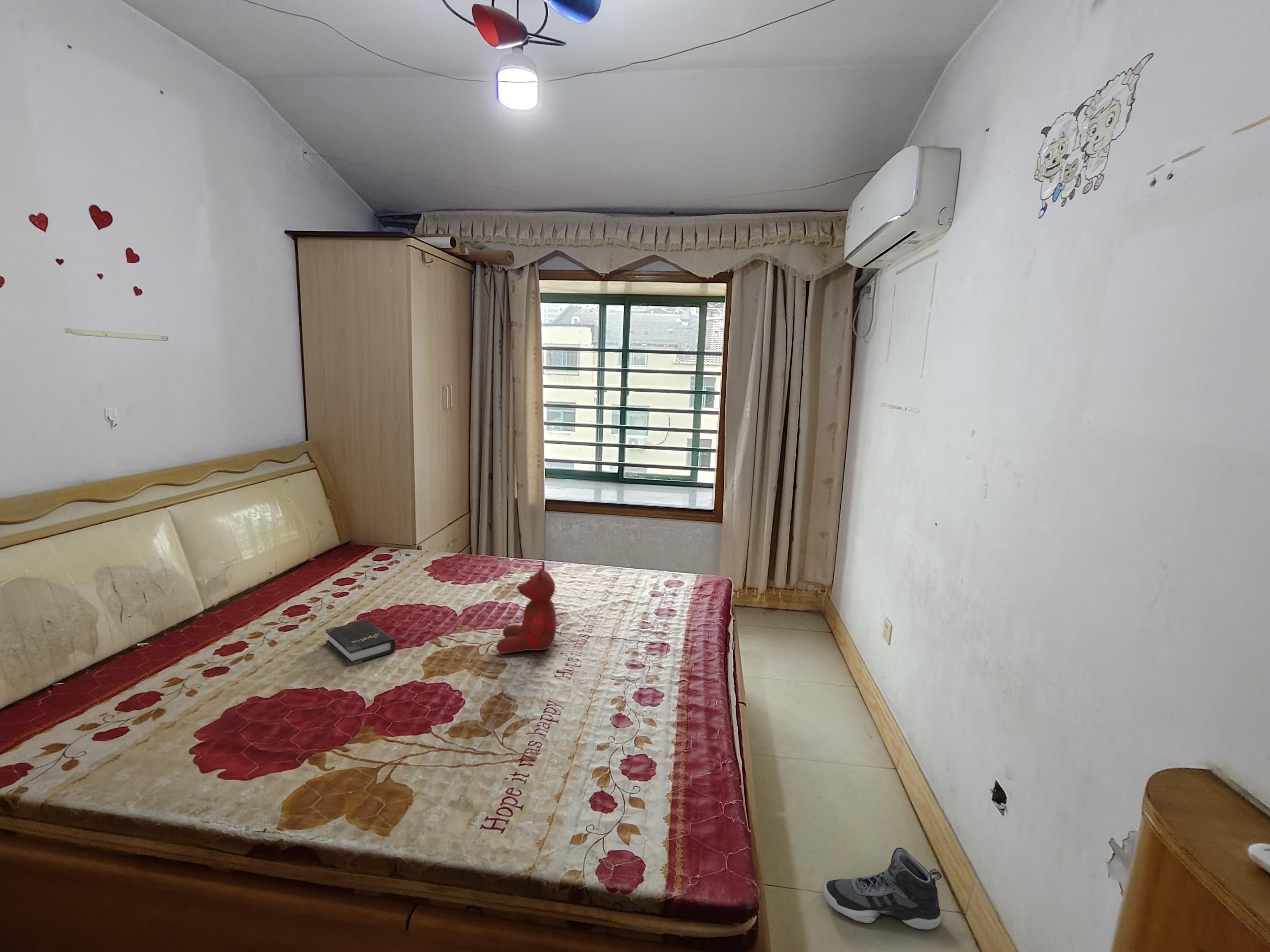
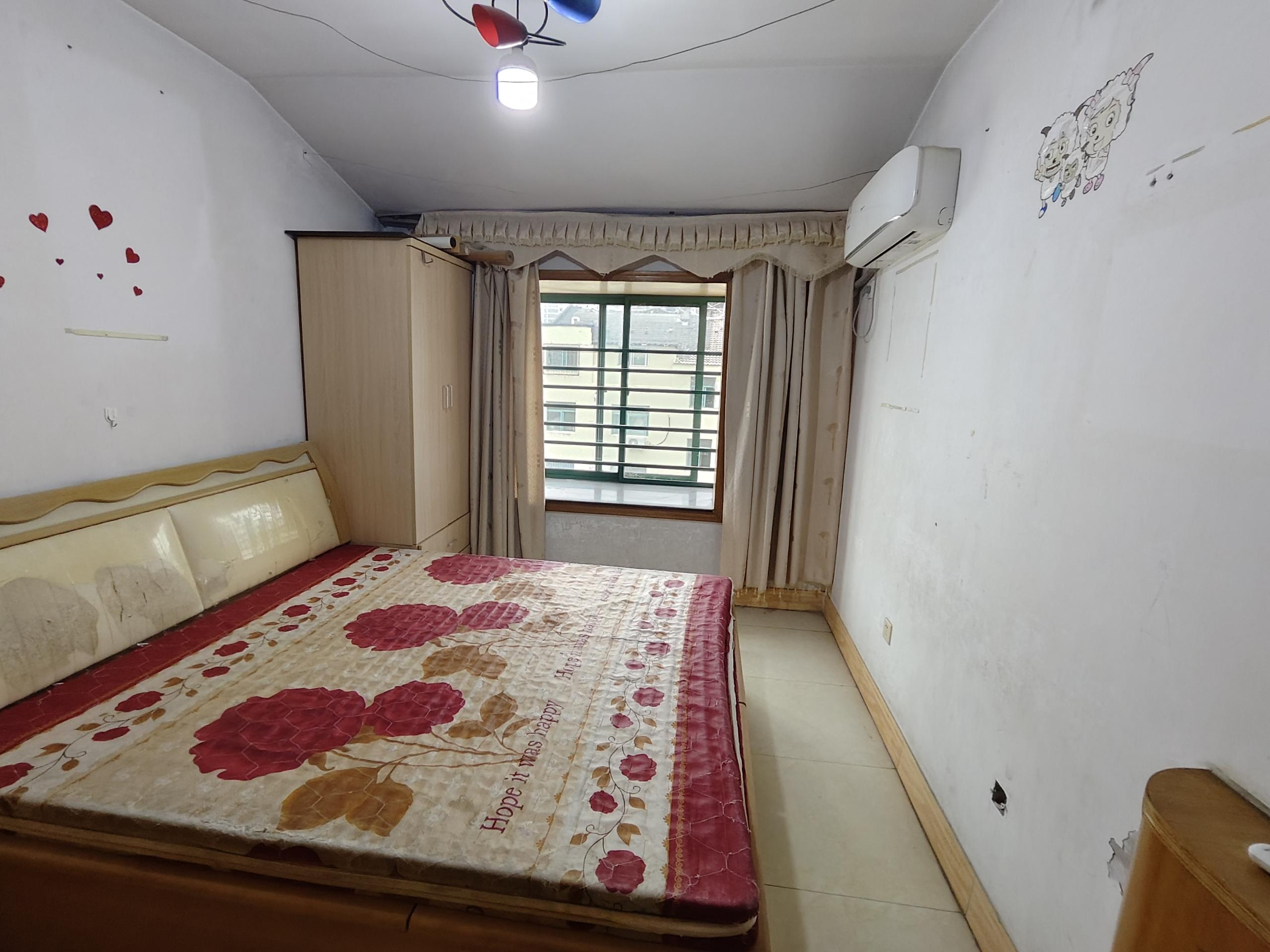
- hardback book (360, 641)
- teddy bear (528, 606)
- sneaker (882, 882)
